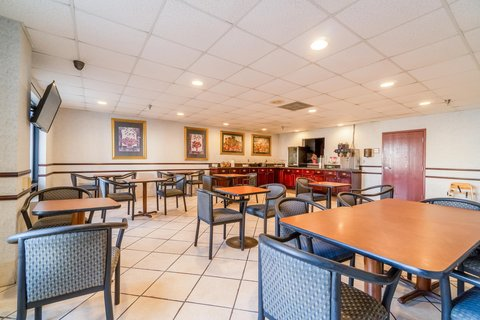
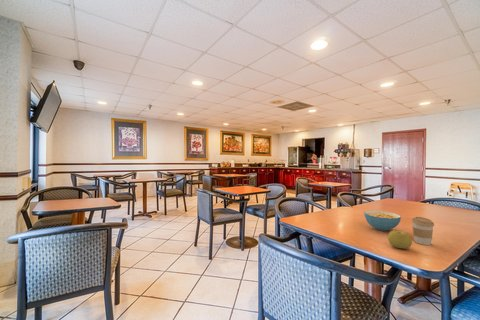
+ fruit (399, 239)
+ coffee cup (422, 230)
+ cereal bowl (381, 221)
